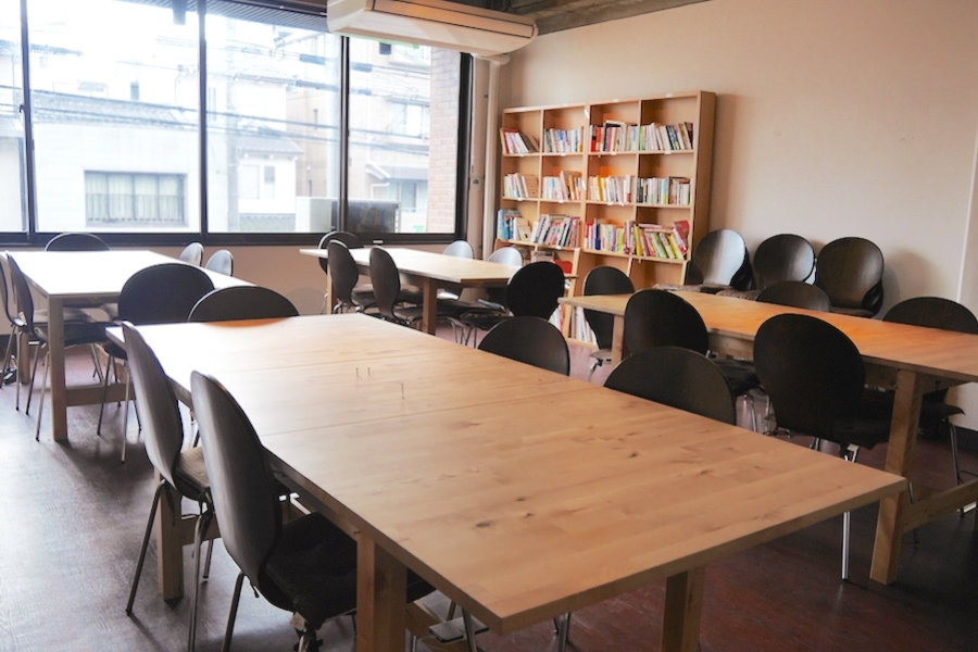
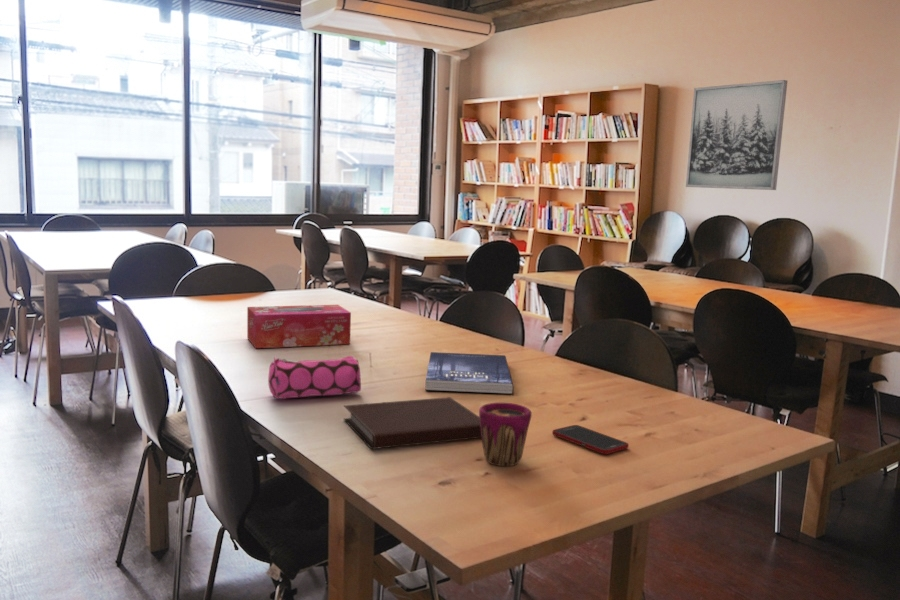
+ pencil case (315, 375)
+ wall art (733, 137)
+ notebook (414, 421)
+ cup (505, 437)
+ book (468, 371)
+ cell phone (589, 439)
+ tissue box (298, 325)
